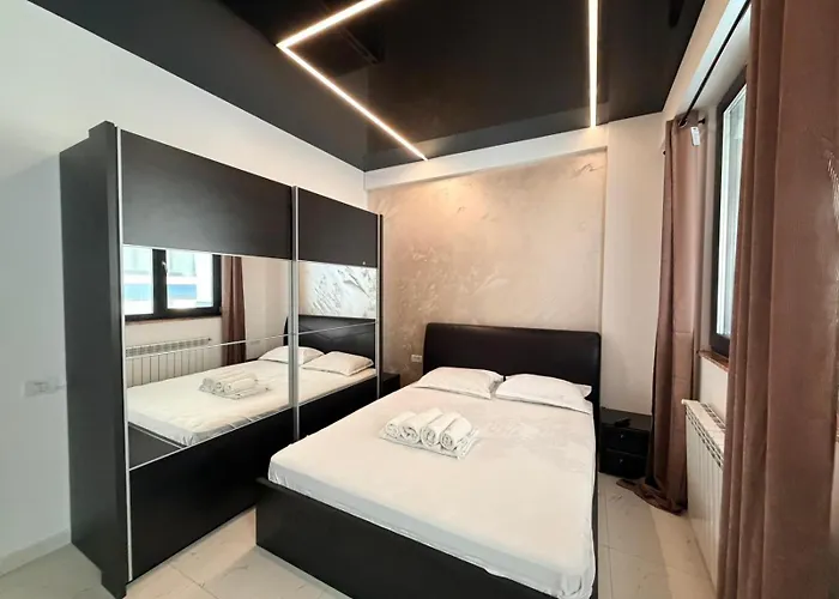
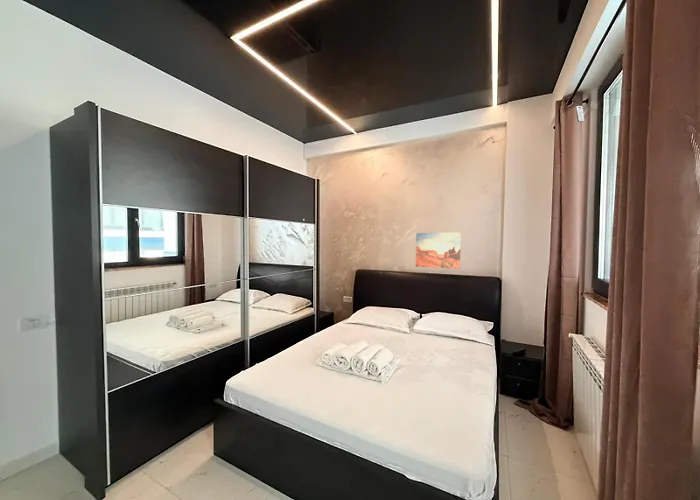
+ wall art (437, 250)
